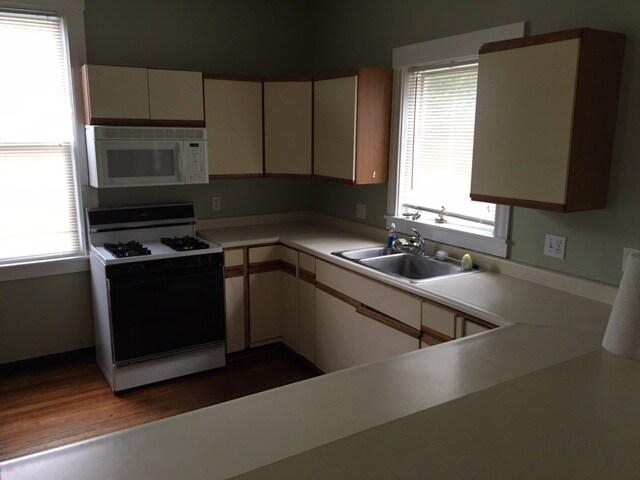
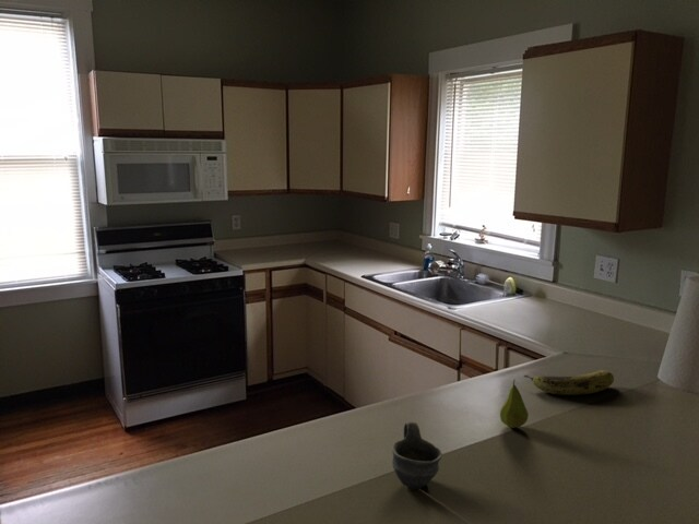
+ fruit (513, 402)
+ fruit (571, 378)
+ cup (417, 456)
